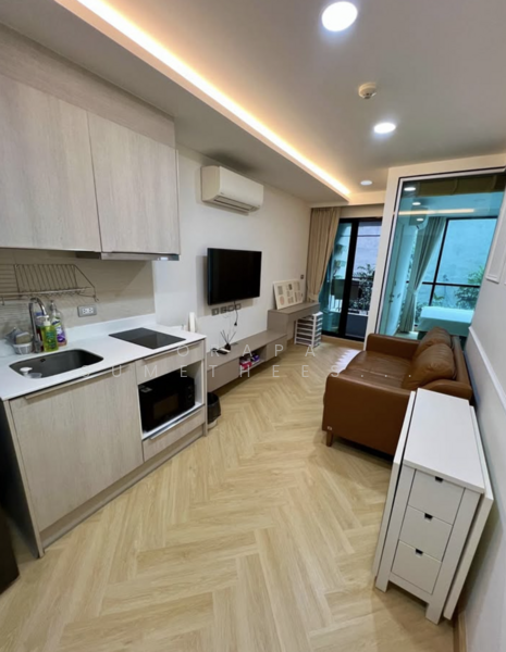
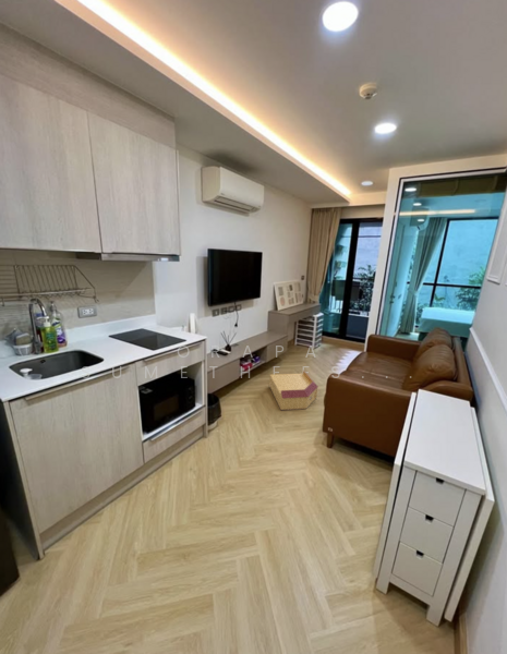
+ basket (295, 388)
